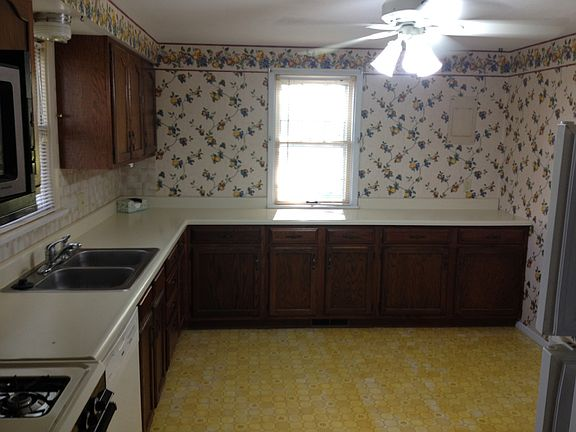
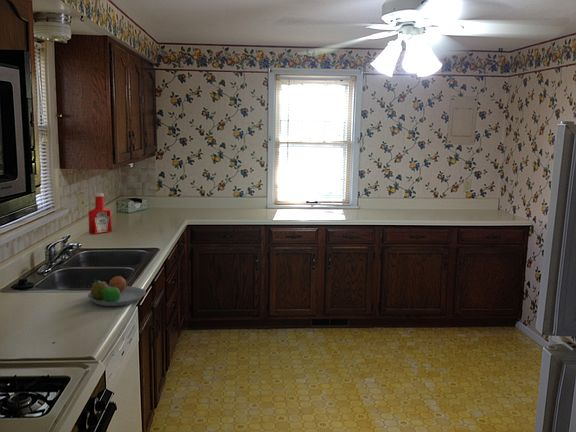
+ soap bottle (99, 212)
+ fruit bowl (115, 289)
